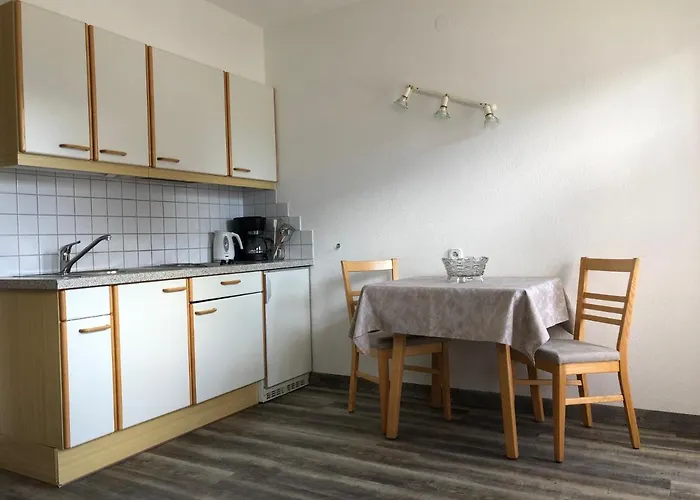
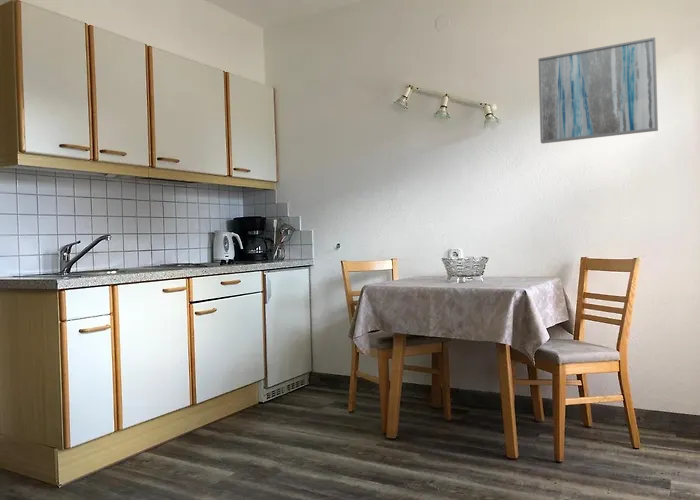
+ wall art (595, 93)
